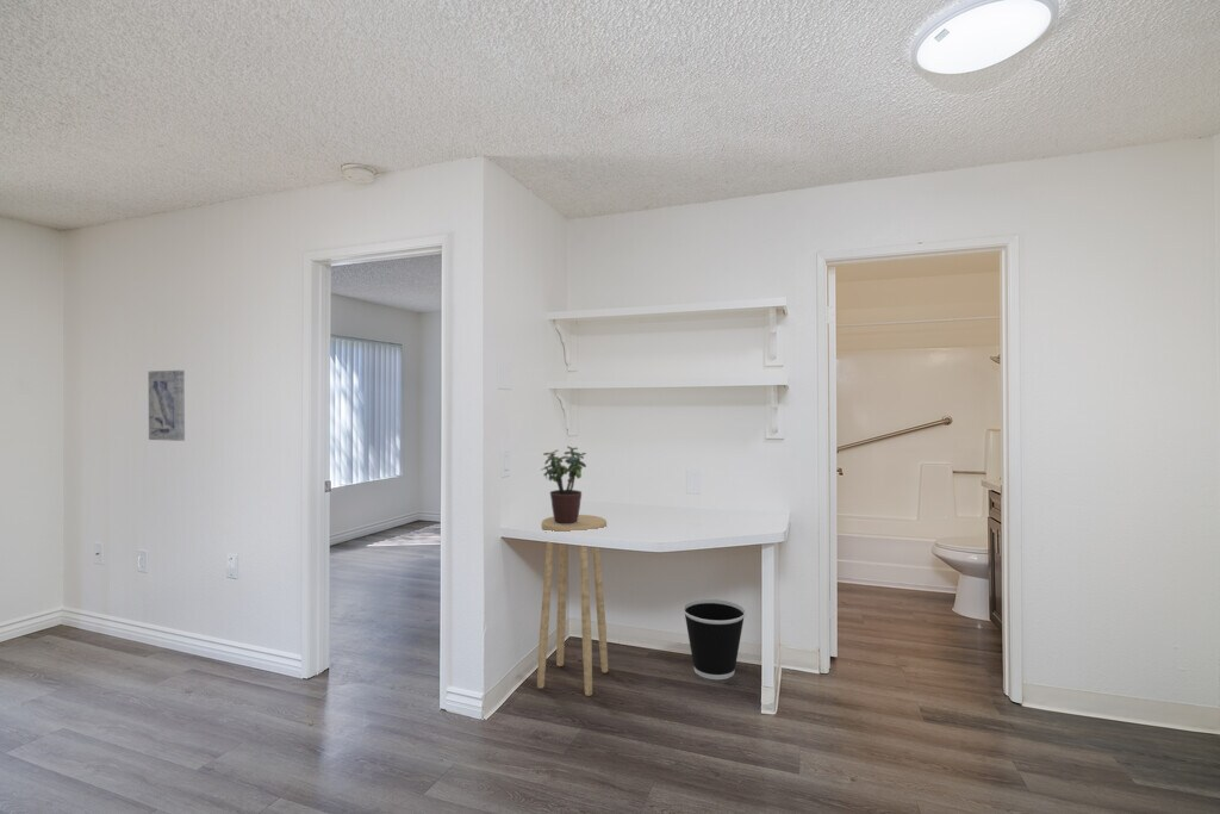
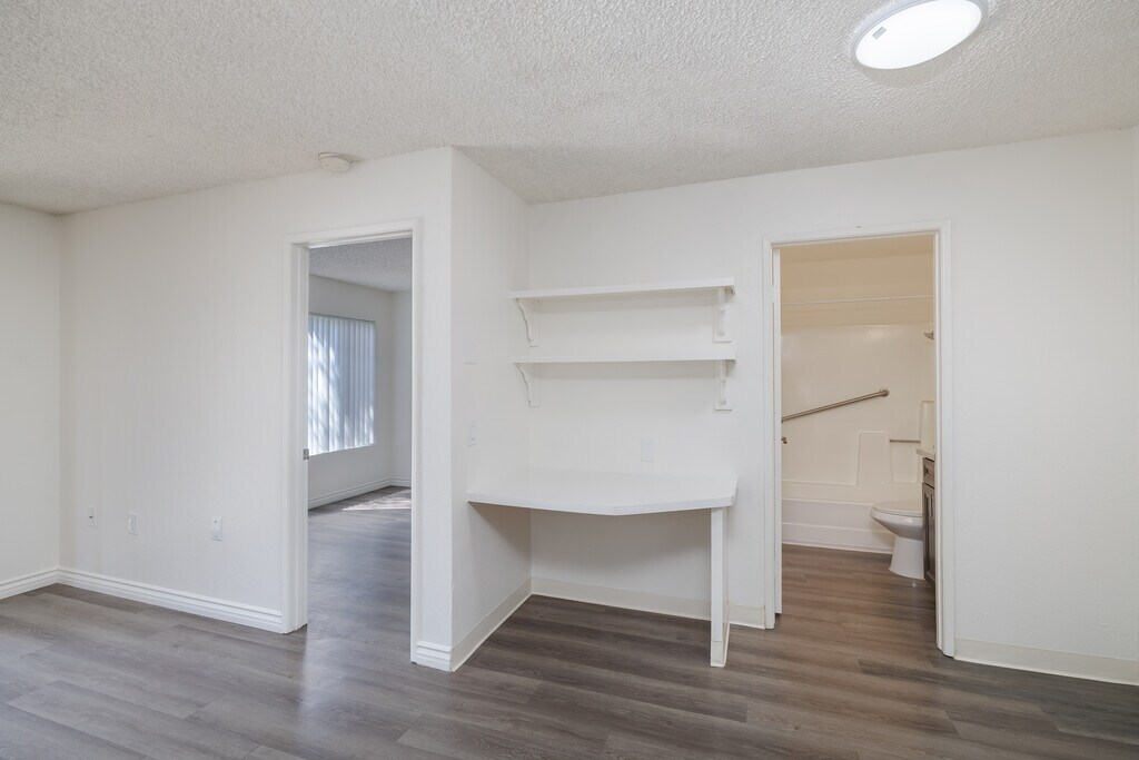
- wastebasket (714, 639)
- wall art (166, 405)
- stool (581, 599)
- potted plant (568, 484)
